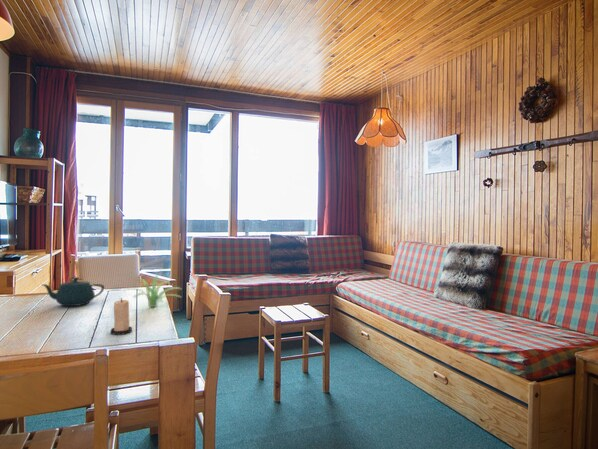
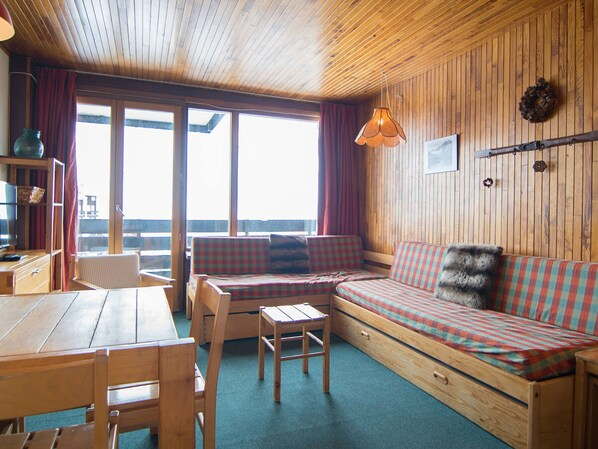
- teapot (73, 290)
- plant (151, 293)
- candle (121, 314)
